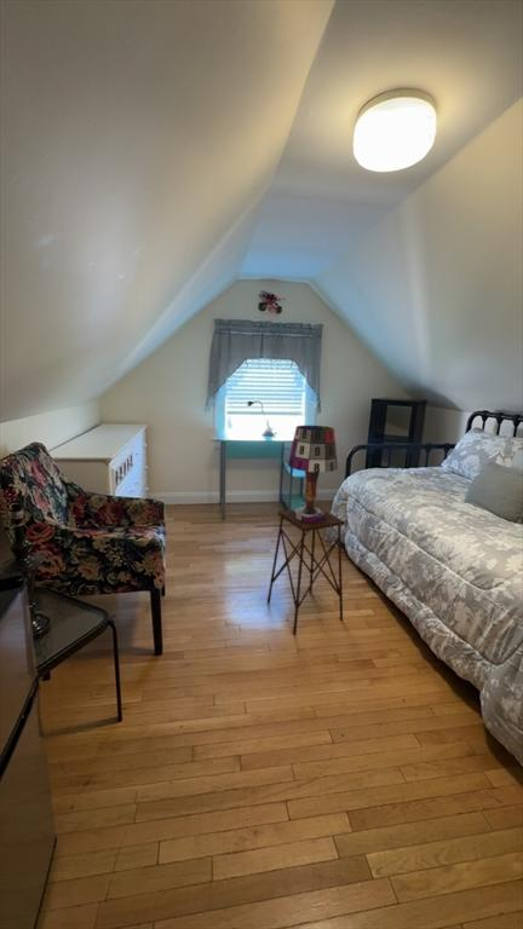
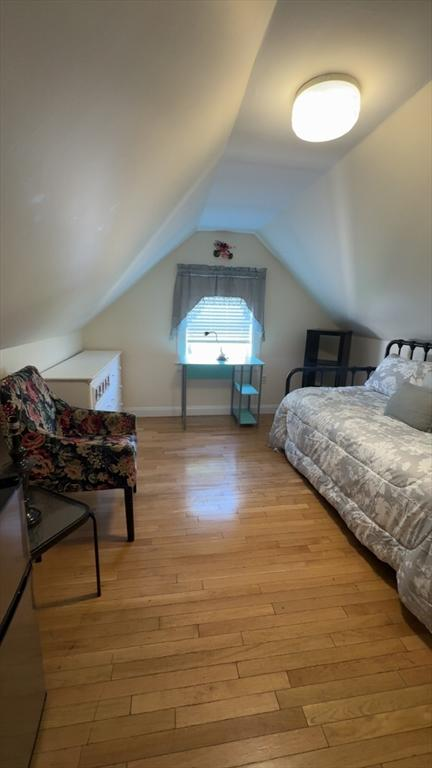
- side table (306, 565)
- table lamp (311, 473)
